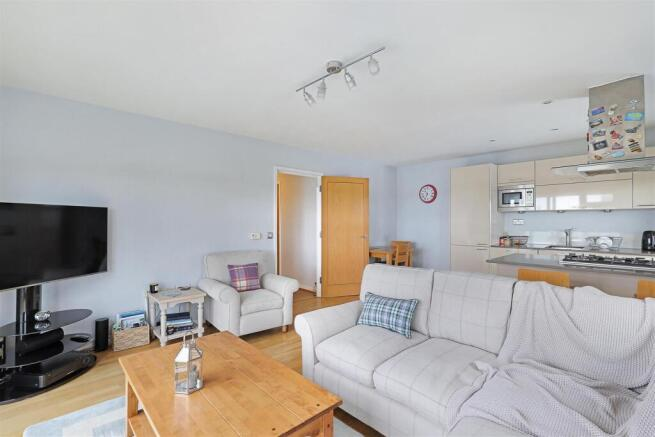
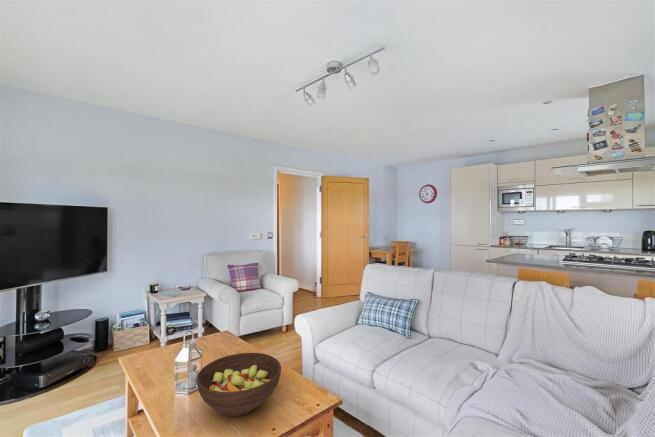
+ fruit bowl (240, 388)
